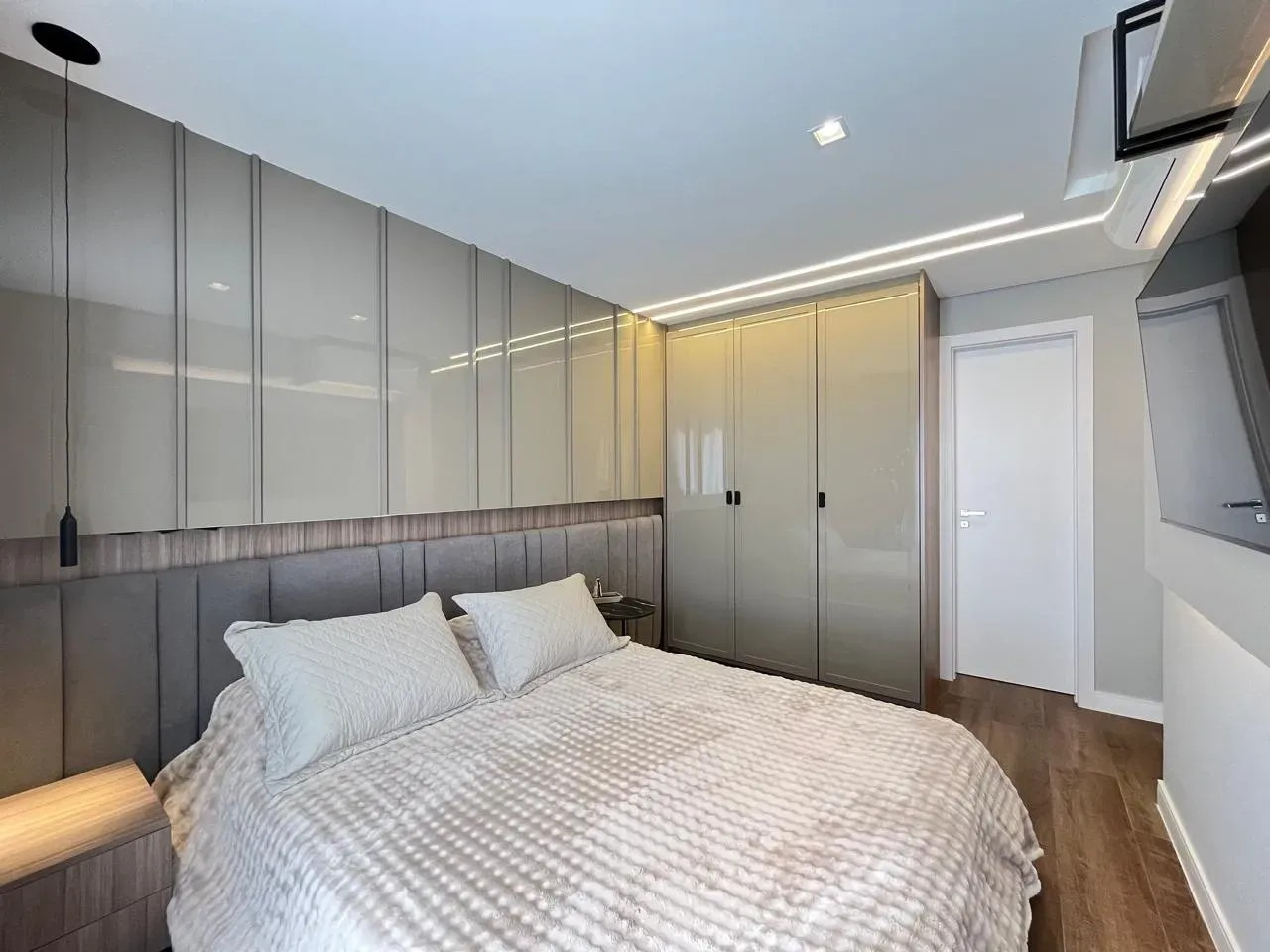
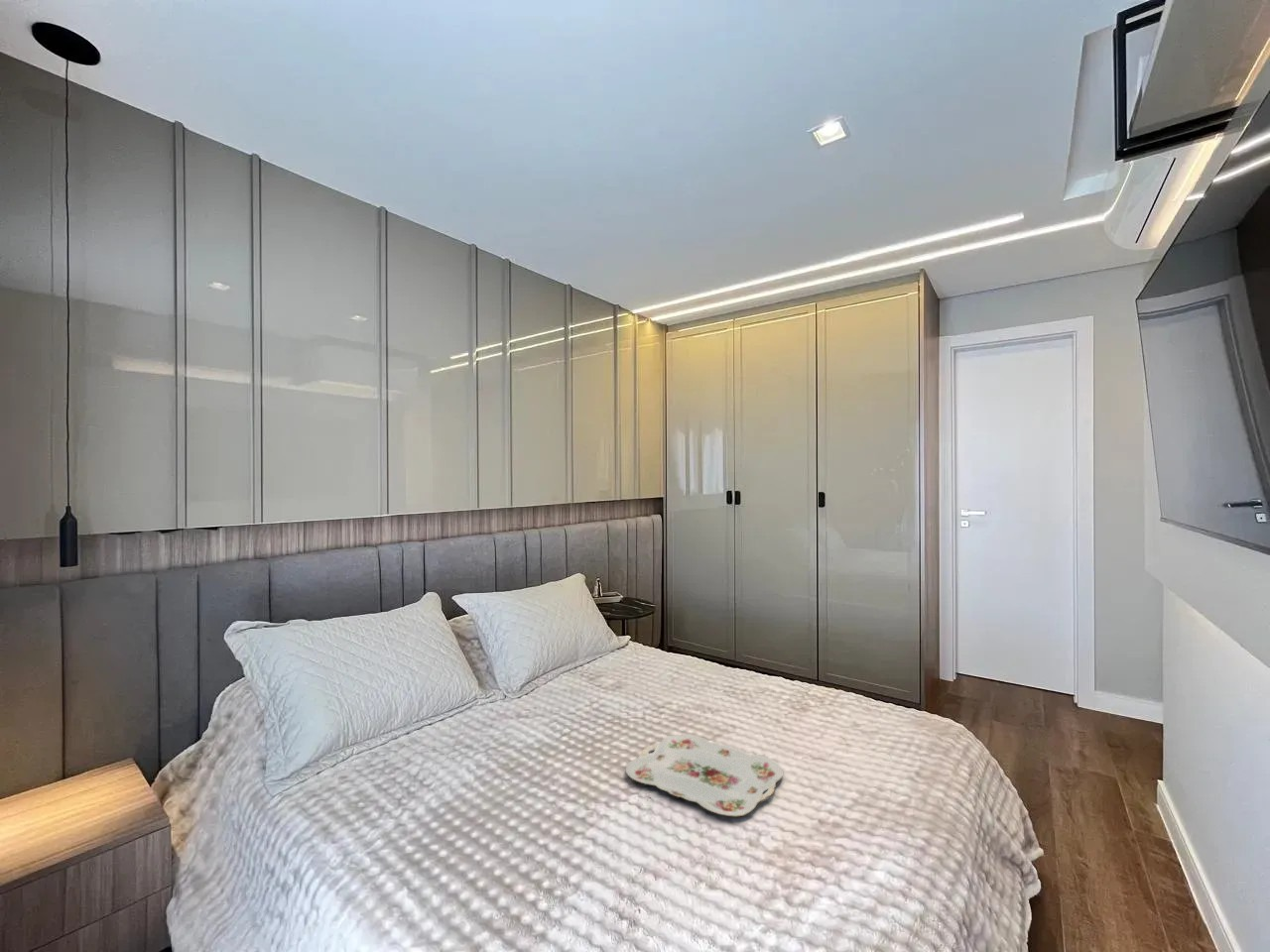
+ serving tray (703, 771)
